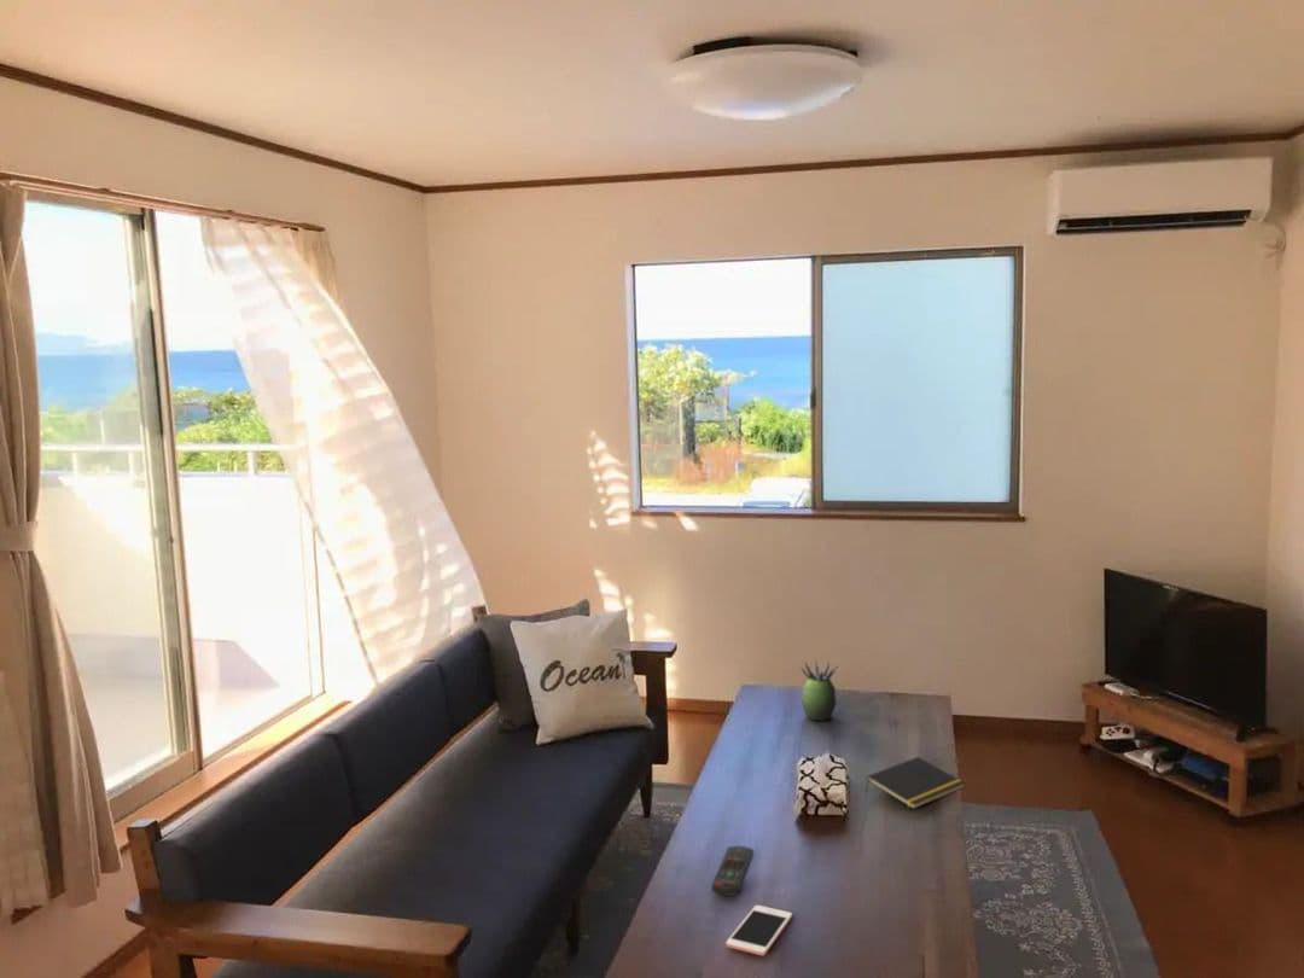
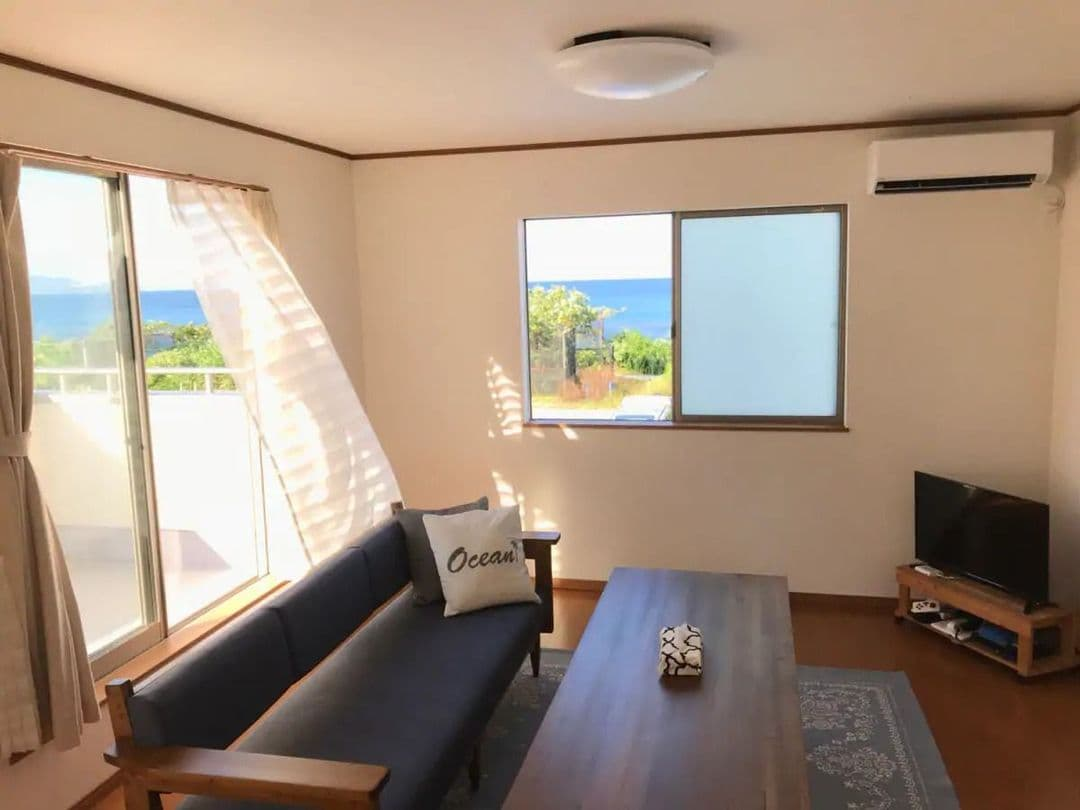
- notepad (915, 781)
- succulent plant (819, 691)
- remote control (733, 869)
- cell phone (759, 928)
